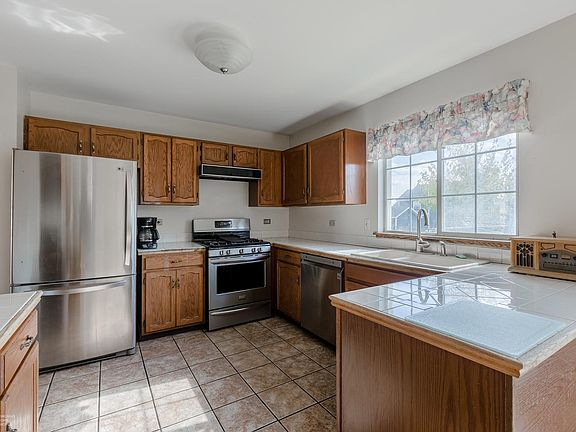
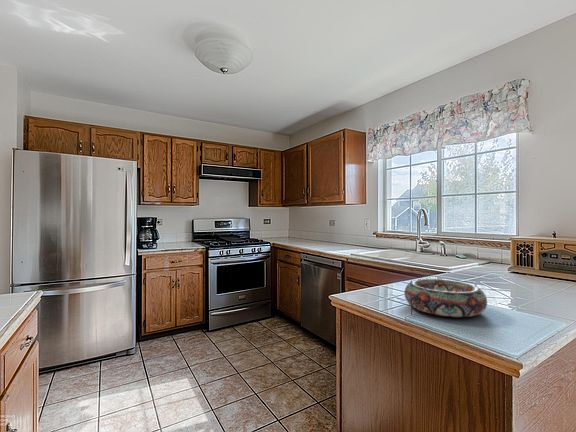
+ decorative bowl (443, 296)
